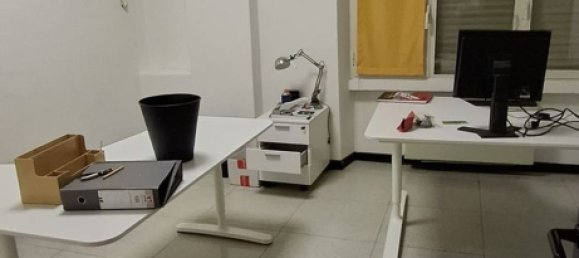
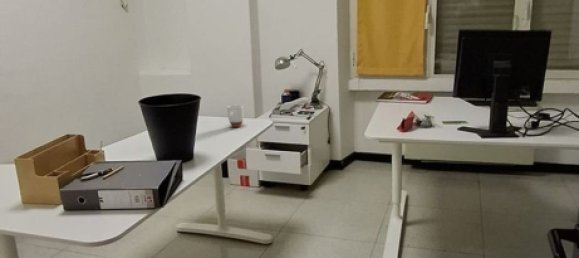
+ mug (234, 117)
